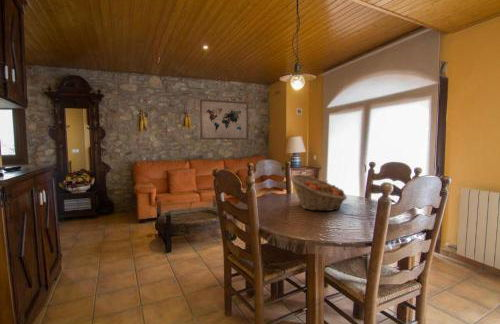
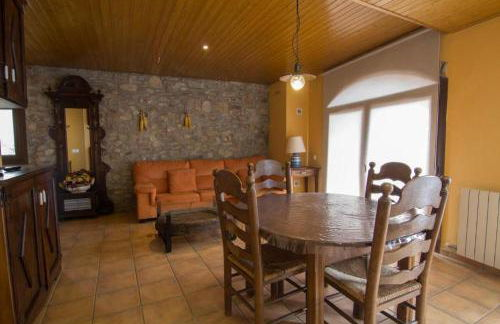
- wall art (224, 120)
- fruit basket (317, 191)
